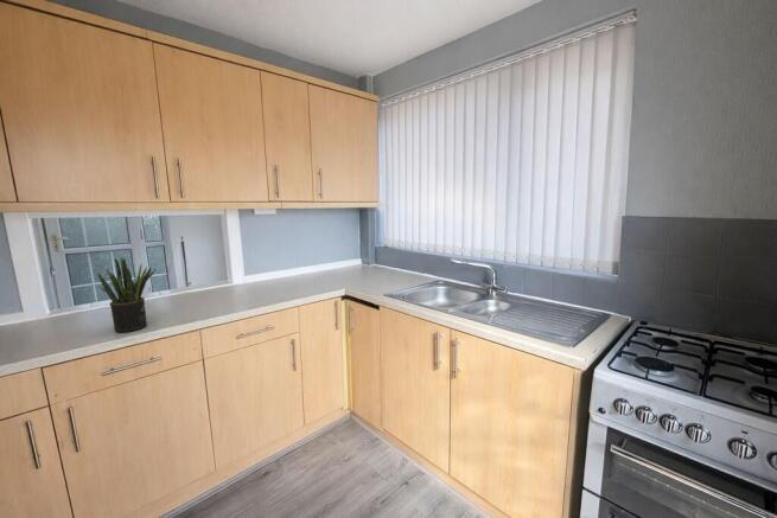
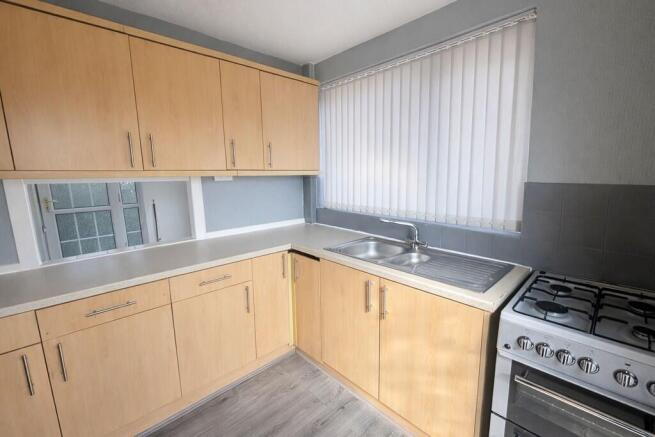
- potted plant (130, 292)
